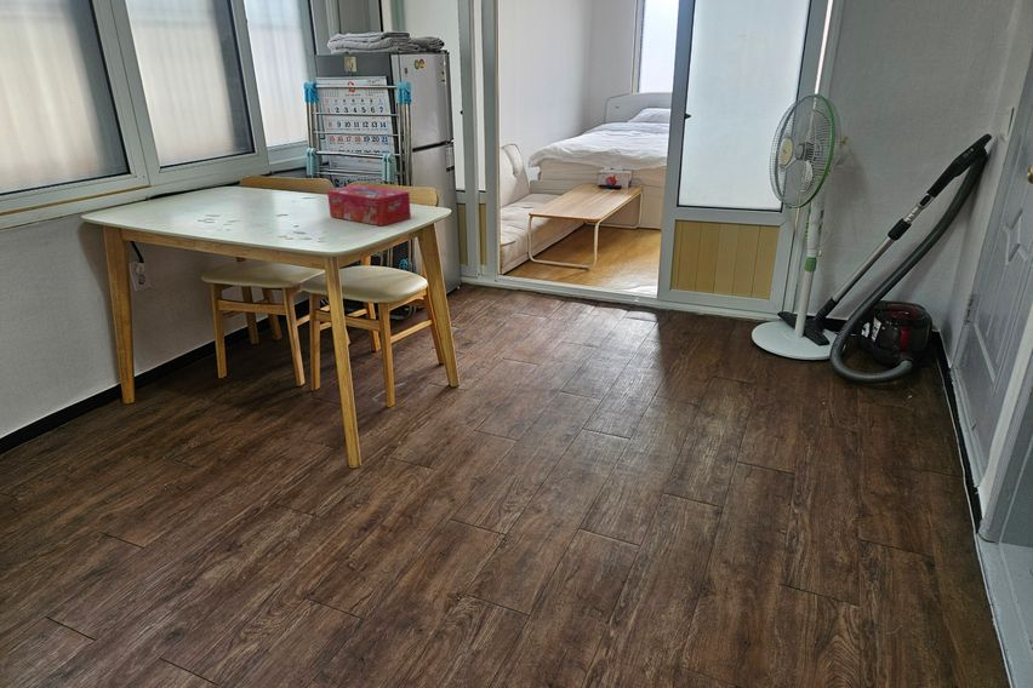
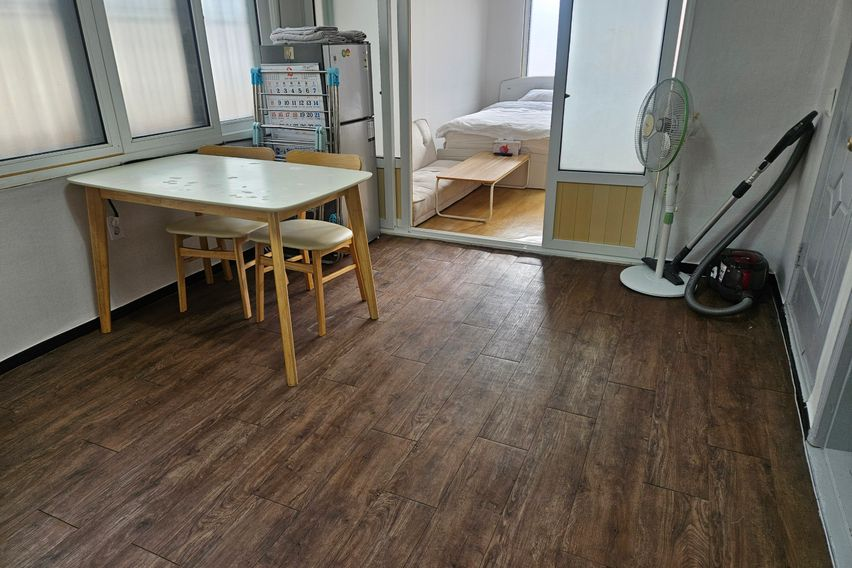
- tissue box (369, 203)
